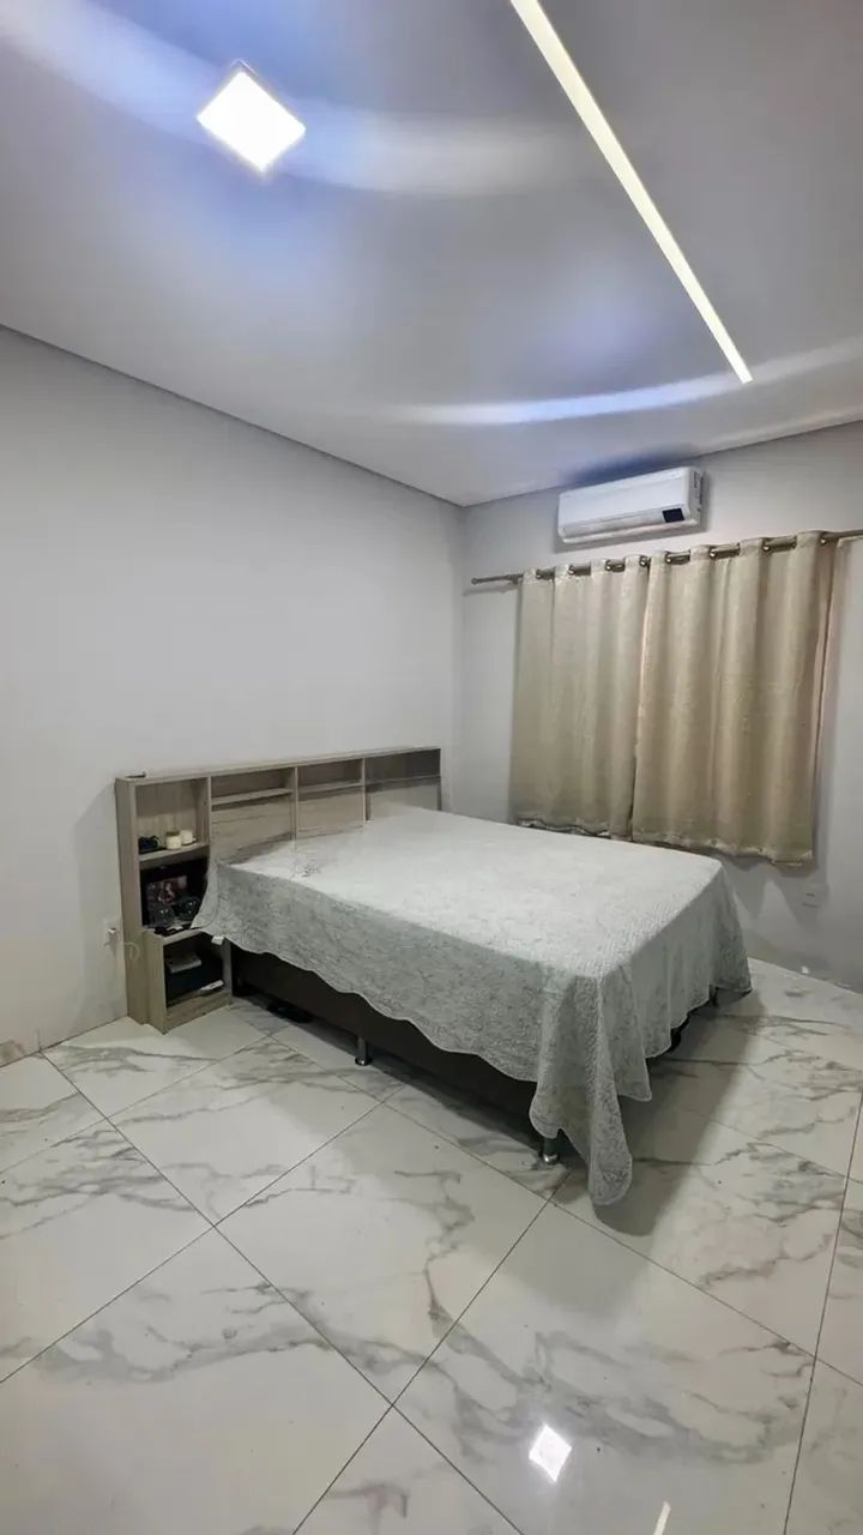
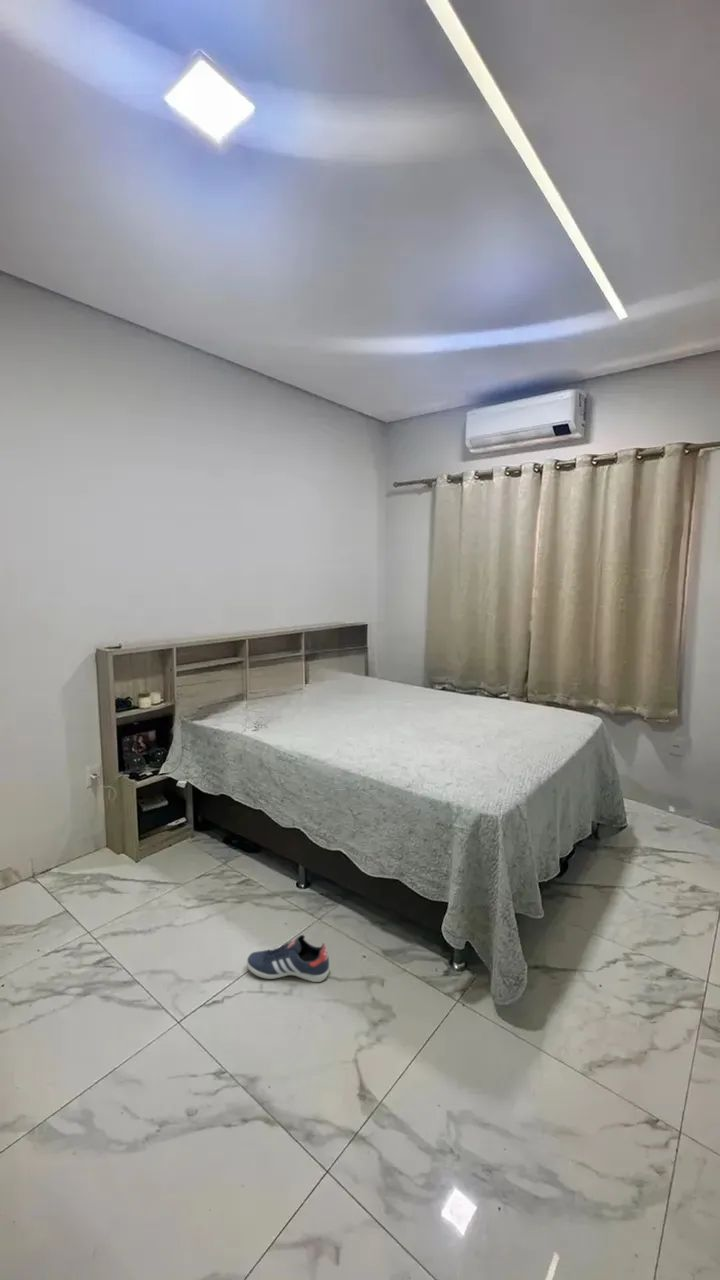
+ sneaker (288, 953)
